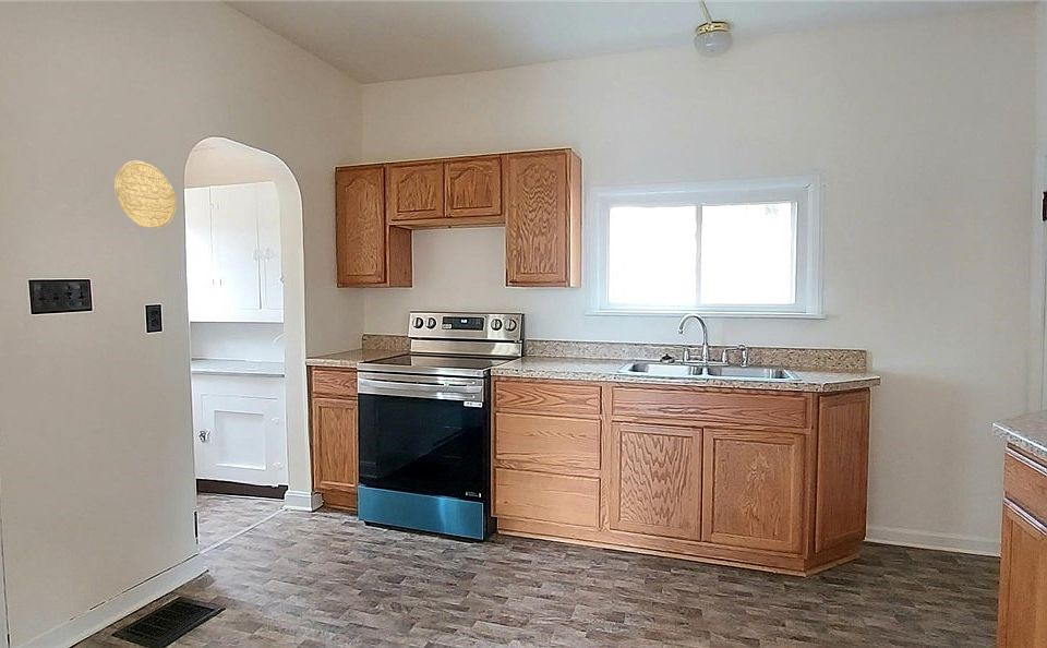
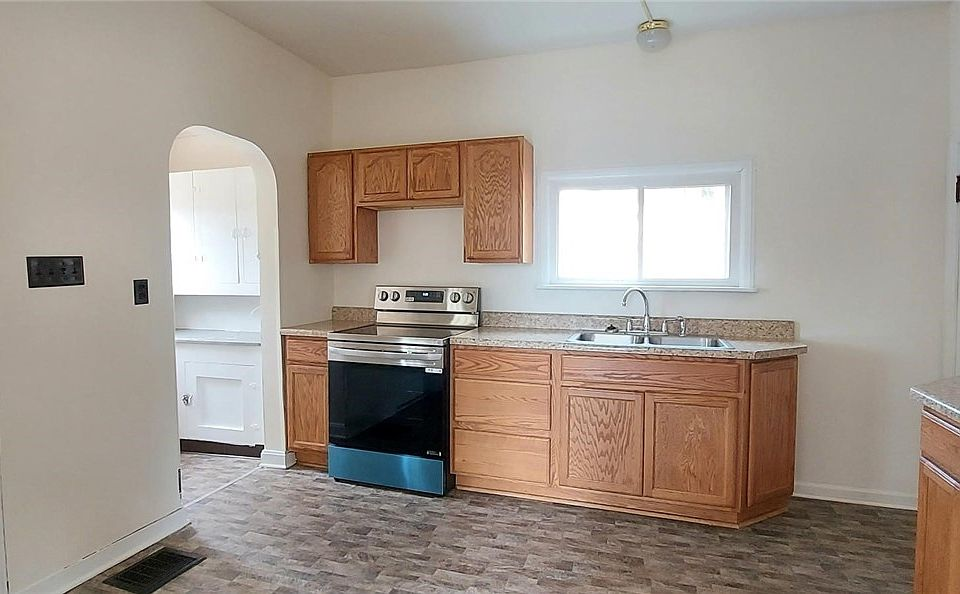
- decorative plate (146, 194)
